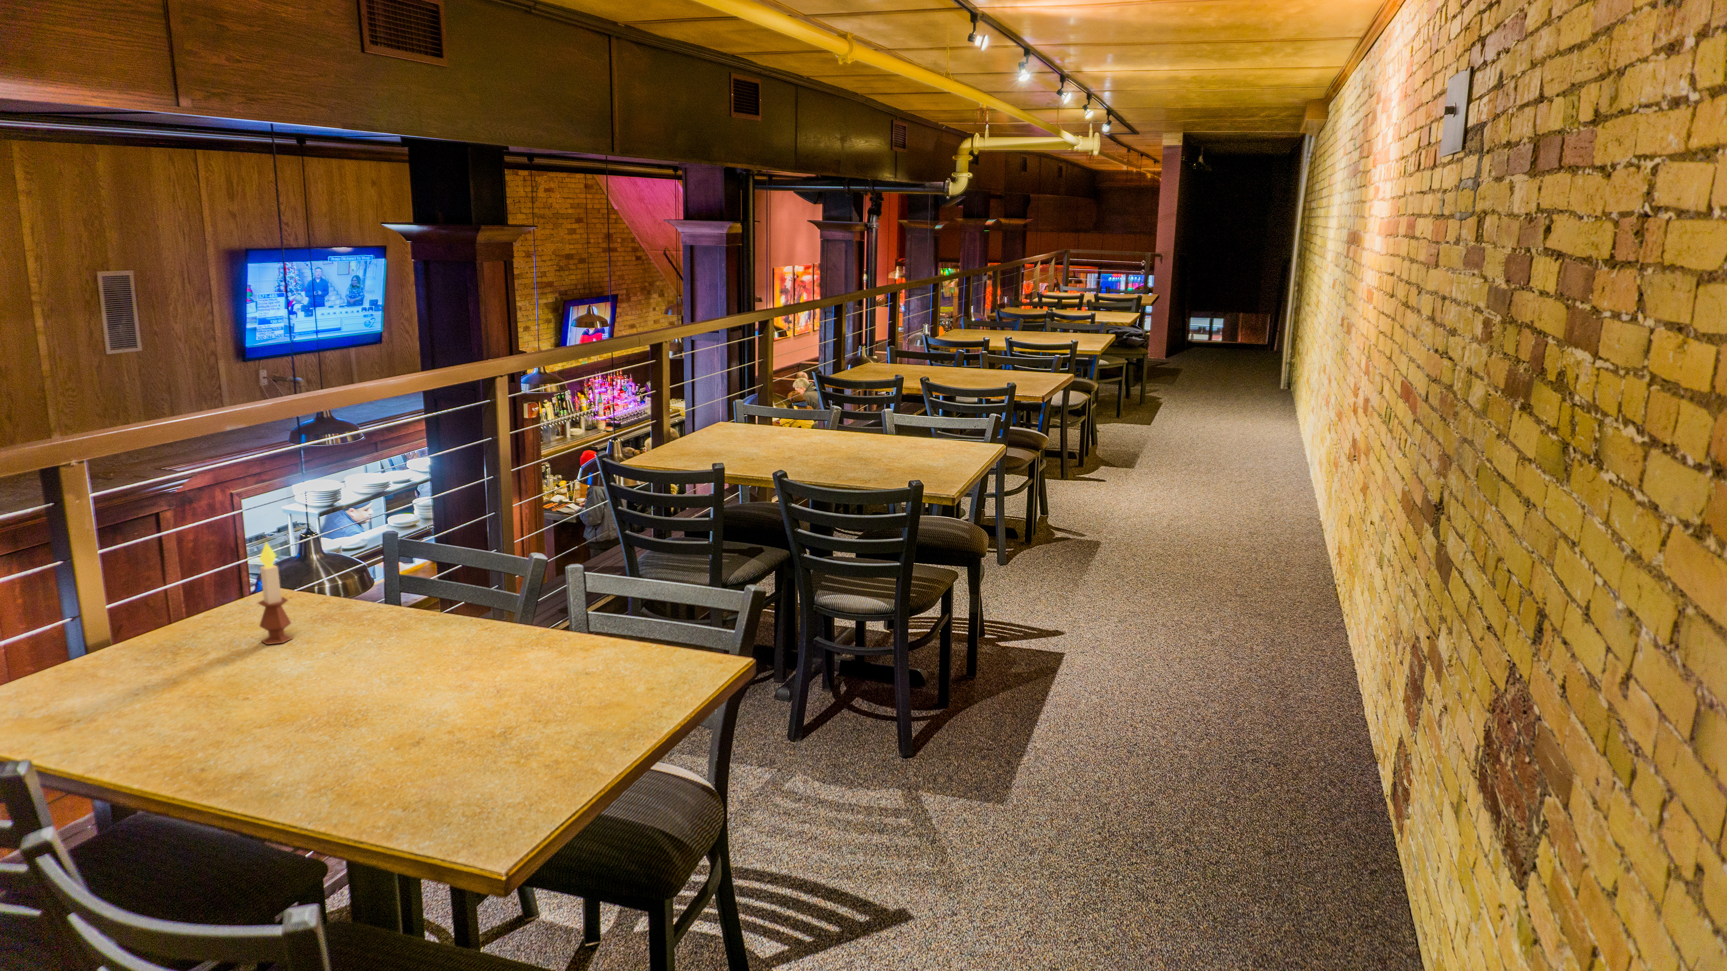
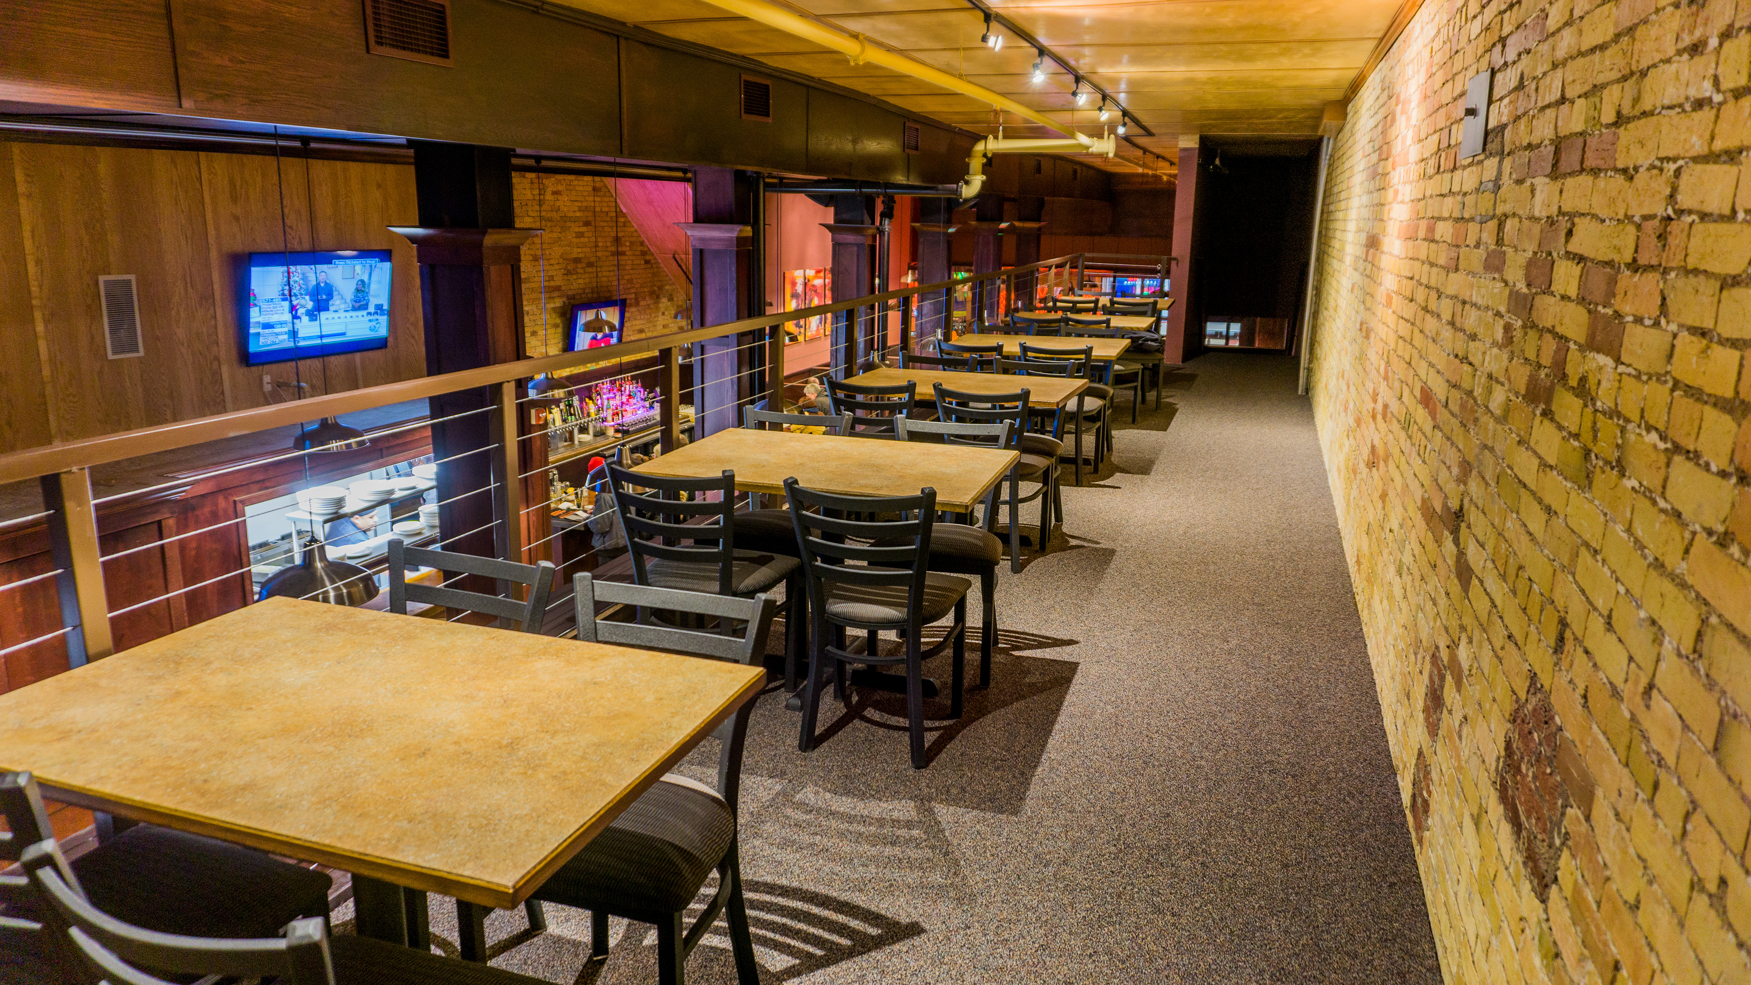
- candle (272, 590)
